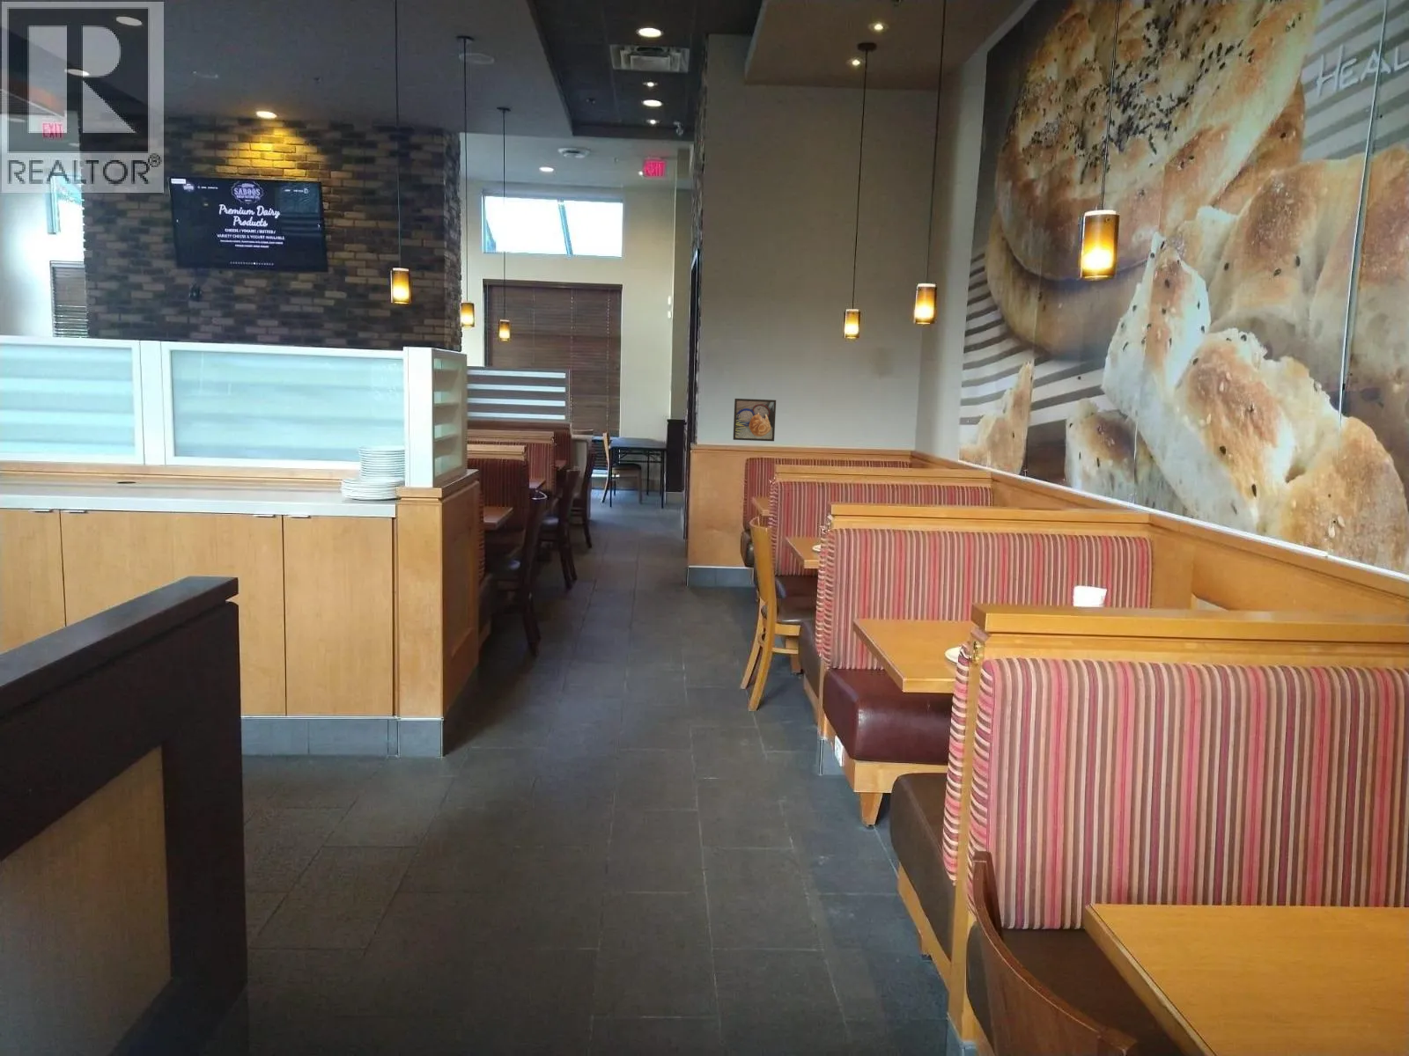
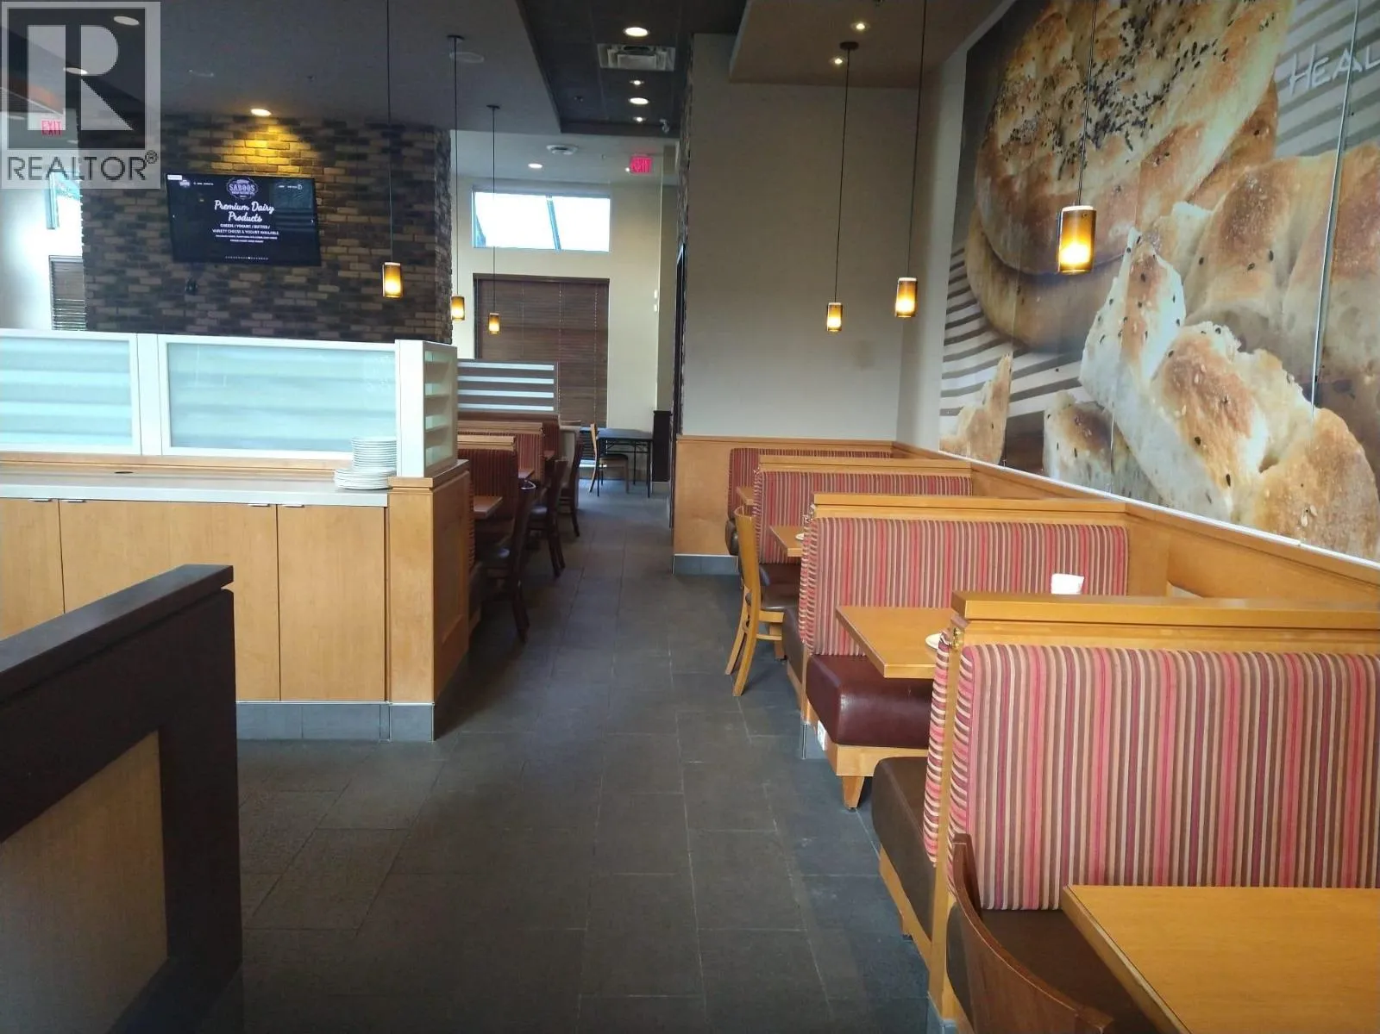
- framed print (753, 419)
